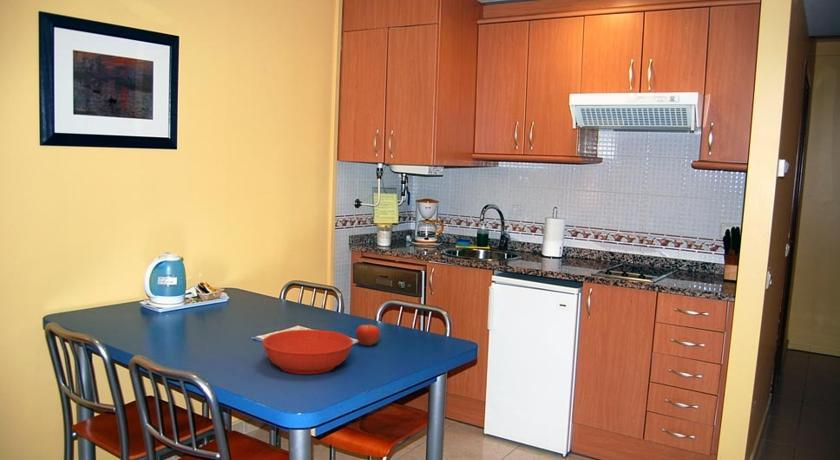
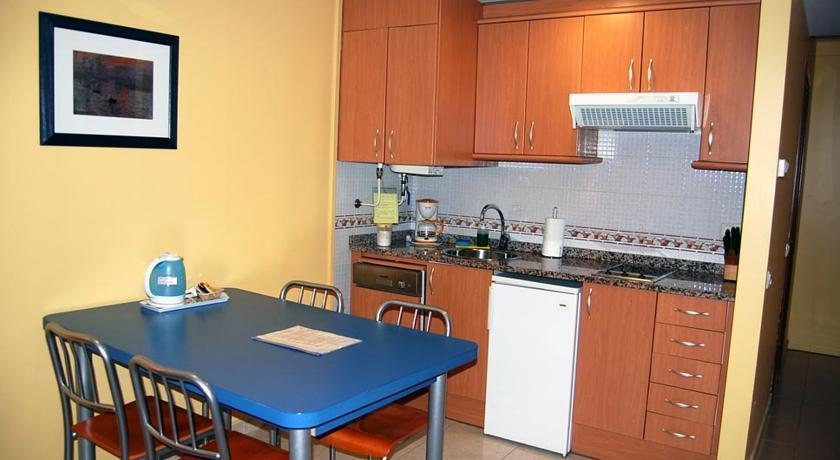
- bowl (307, 352)
- fruit (367, 333)
